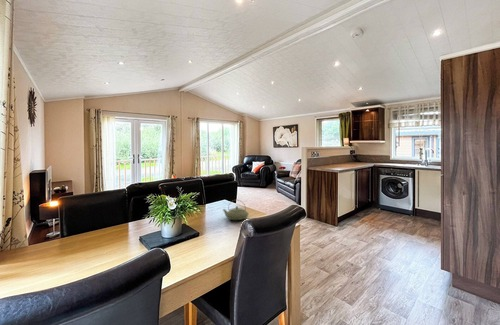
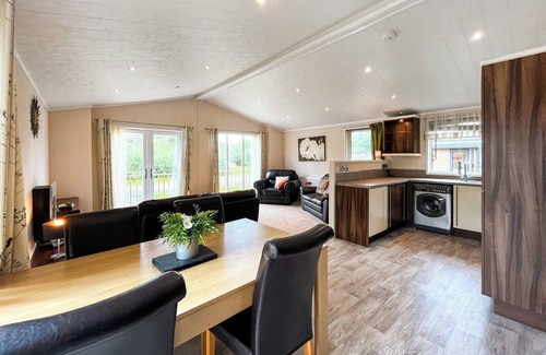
- teapot (235, 209)
